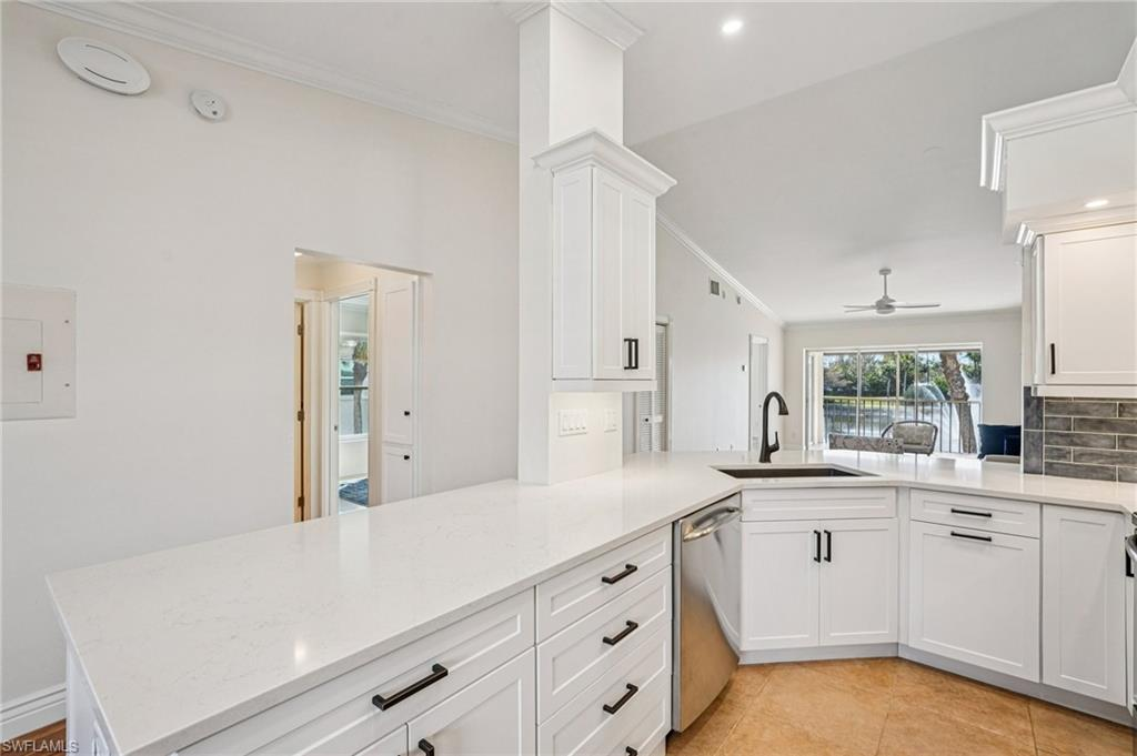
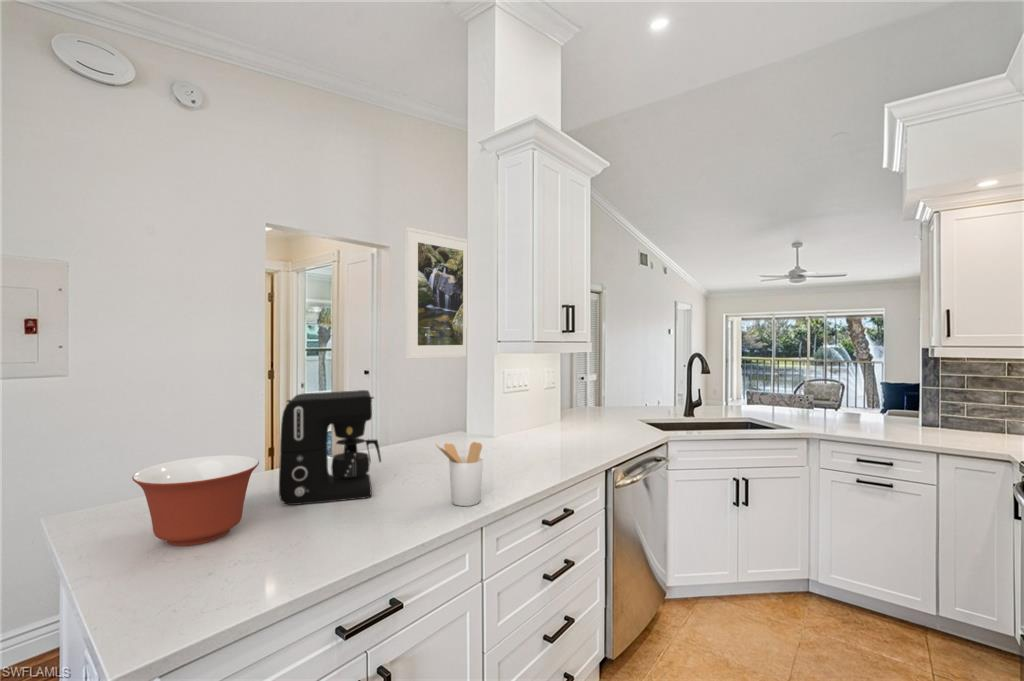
+ coffee maker (336, 443)
+ mixing bowl (199, 501)
+ utensil holder (458, 471)
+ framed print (440, 295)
